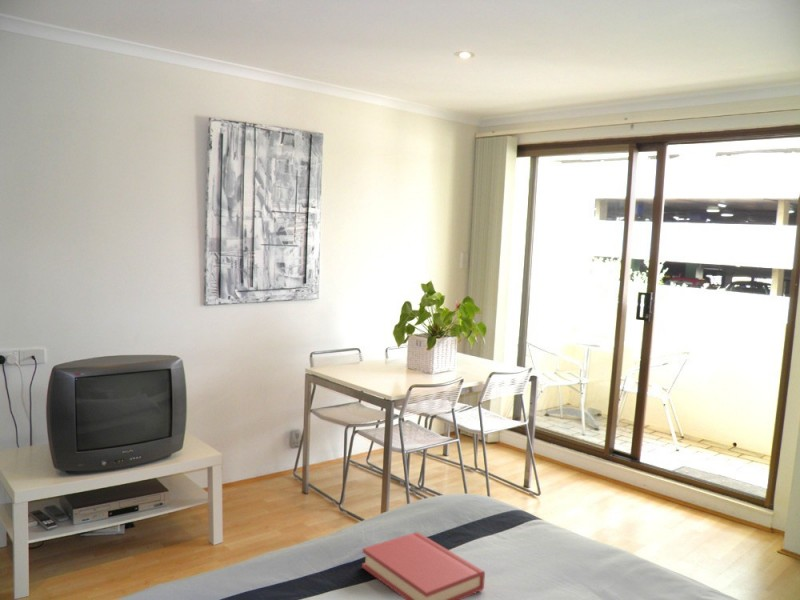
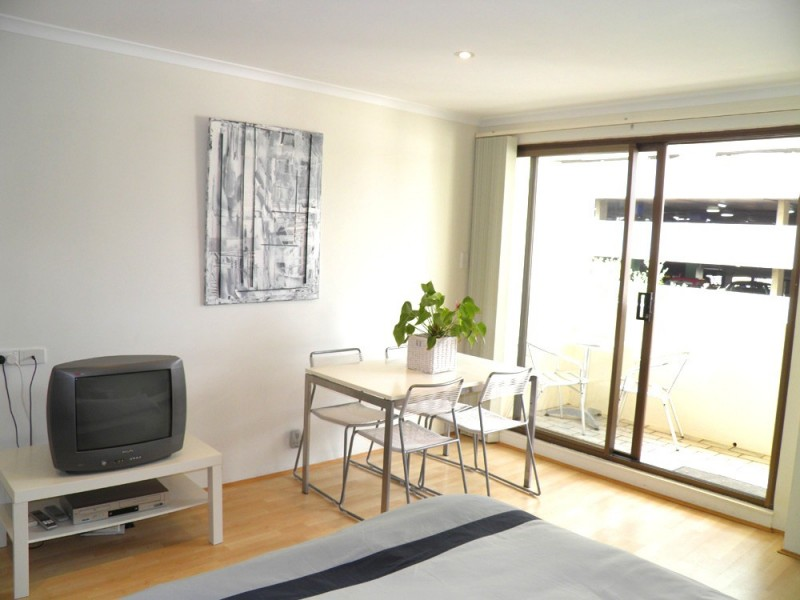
- hardback book (421, 568)
